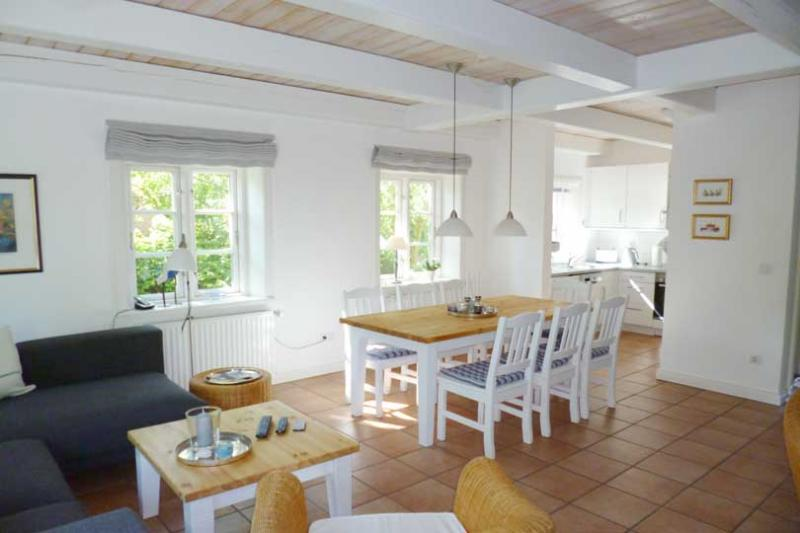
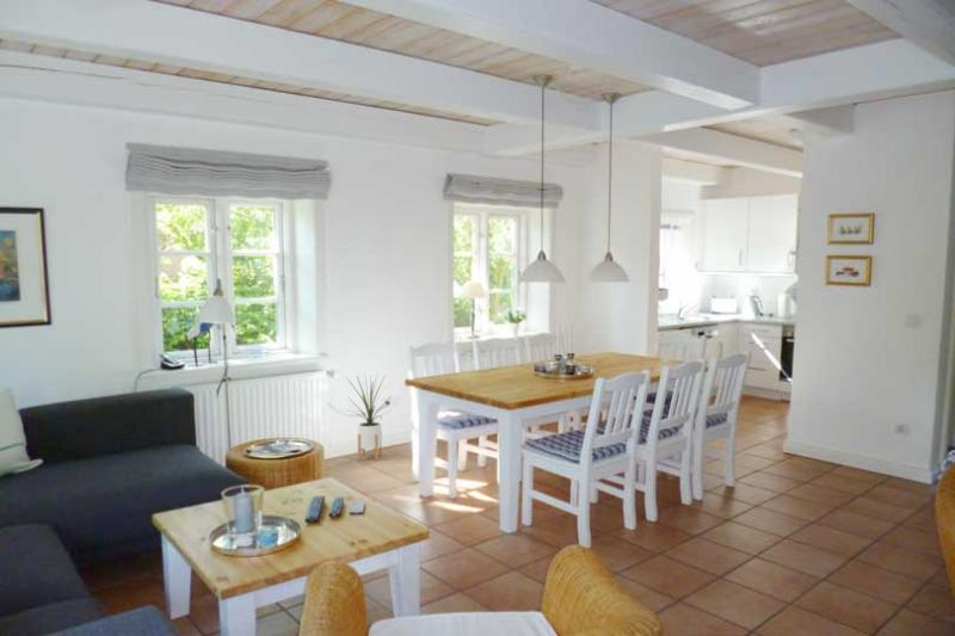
+ house plant (369, 413)
